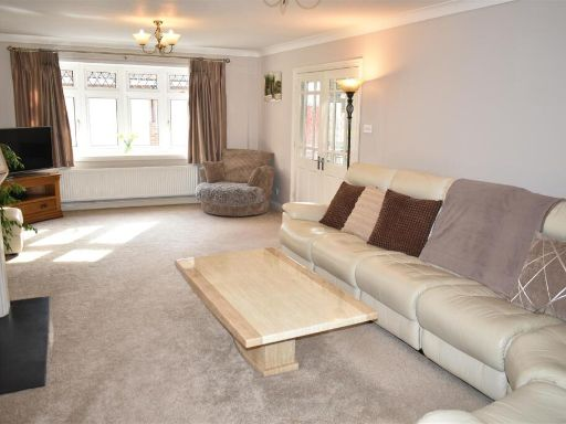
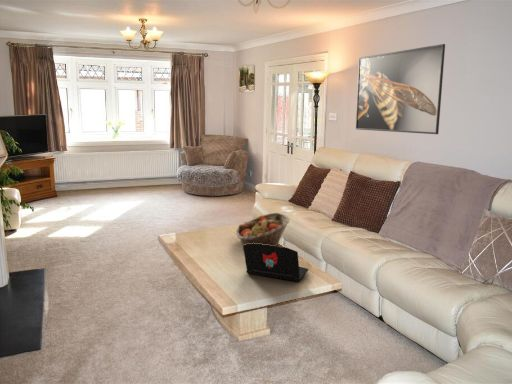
+ laptop (276, 257)
+ fruit basket (262, 230)
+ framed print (394, 92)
